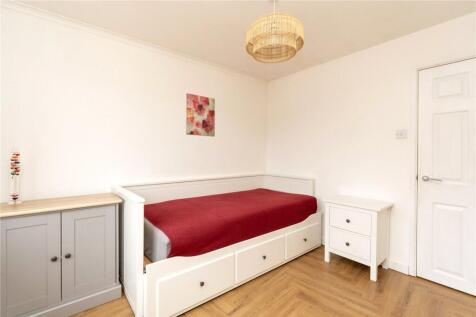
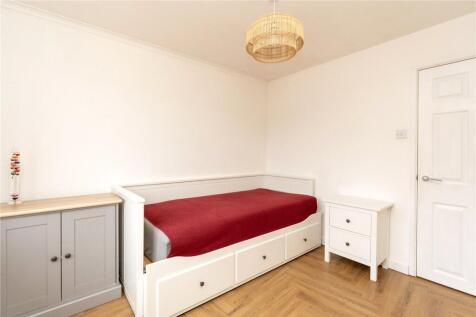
- wall art (201, 115)
